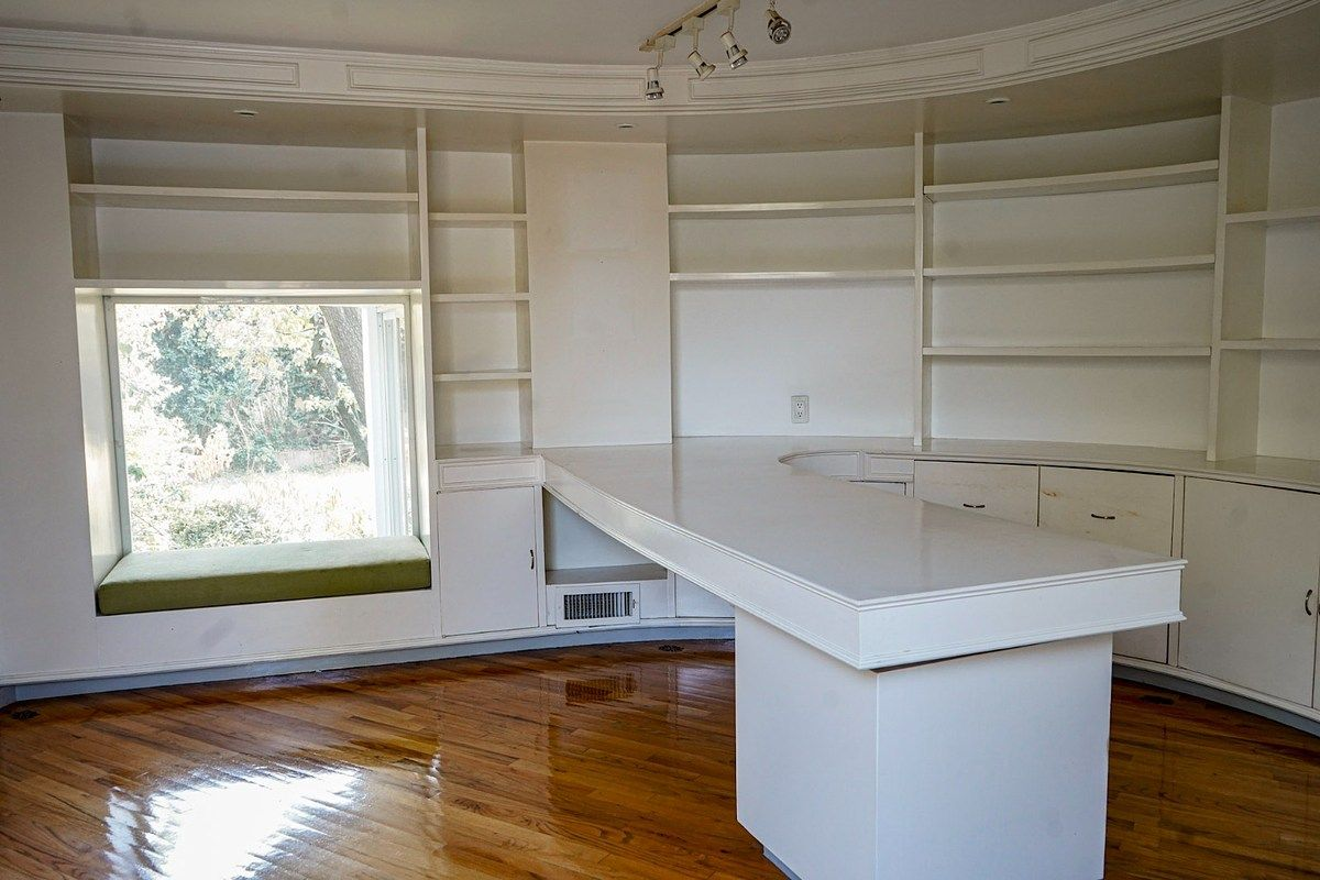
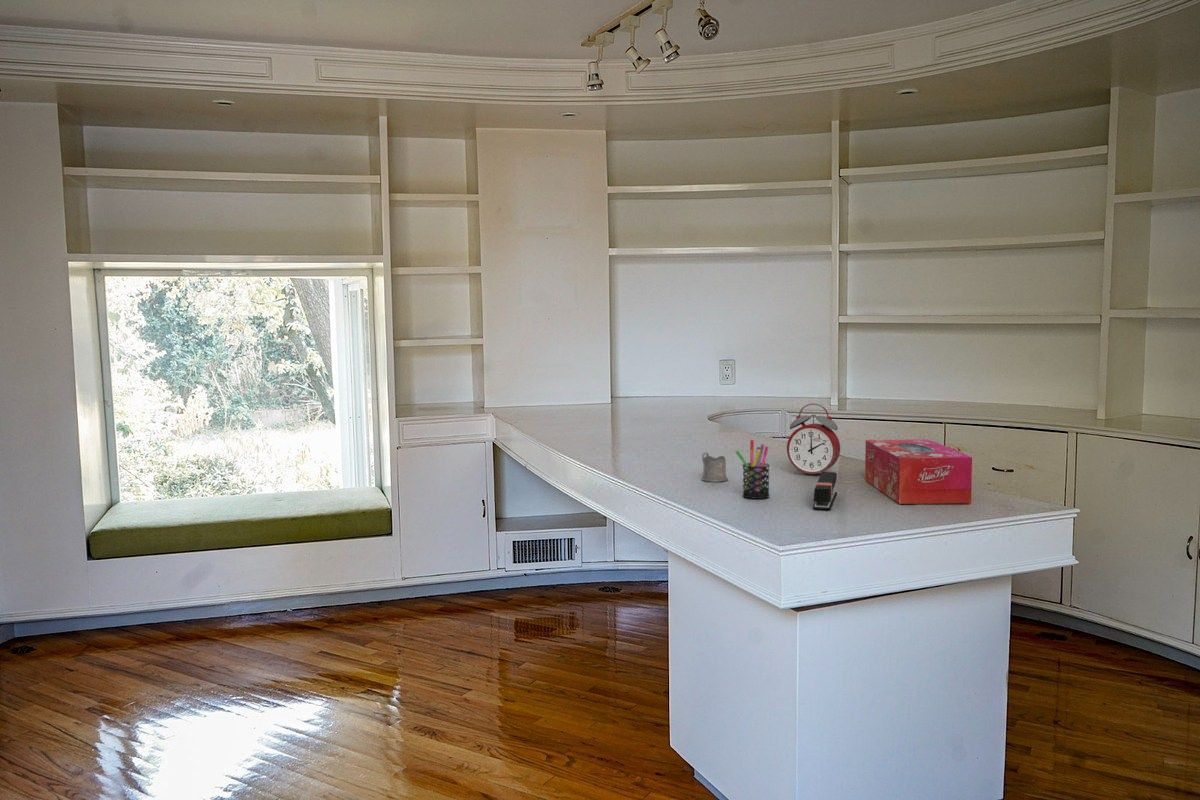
+ stapler (825, 489)
+ tea glass holder (712, 461)
+ alarm clock (813, 438)
+ tissue box (914, 469)
+ pen holder (752, 468)
